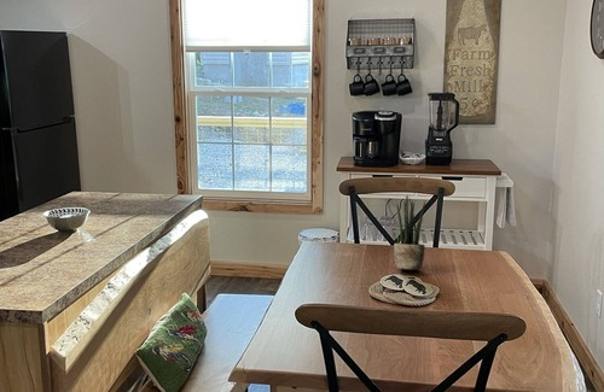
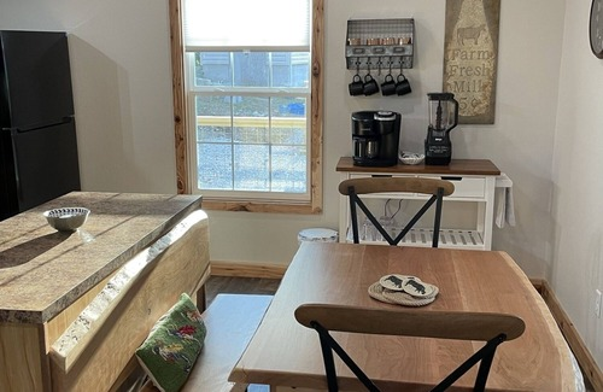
- potted plant (410, 232)
